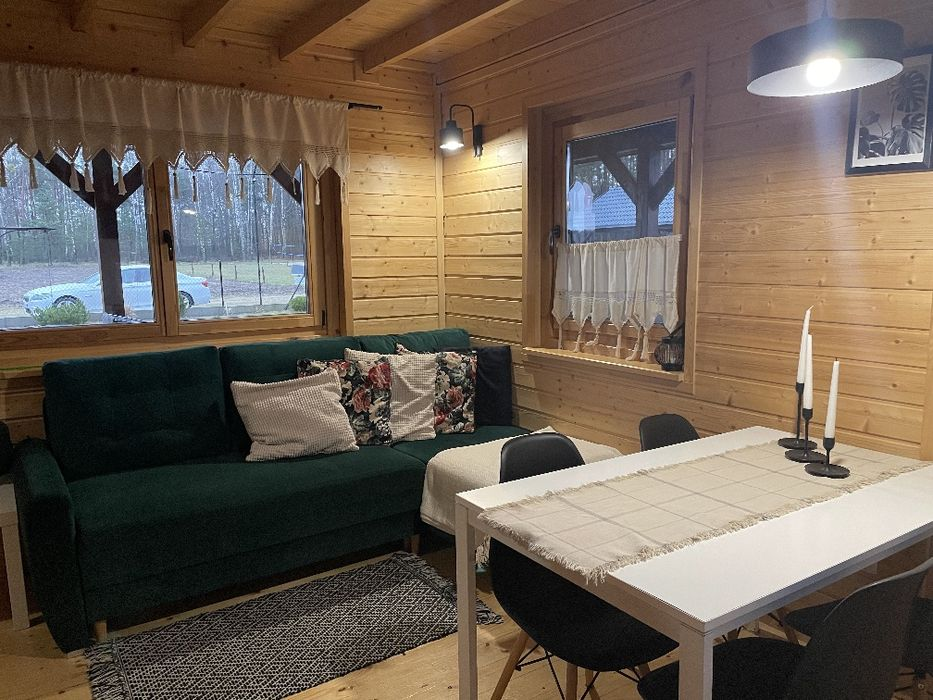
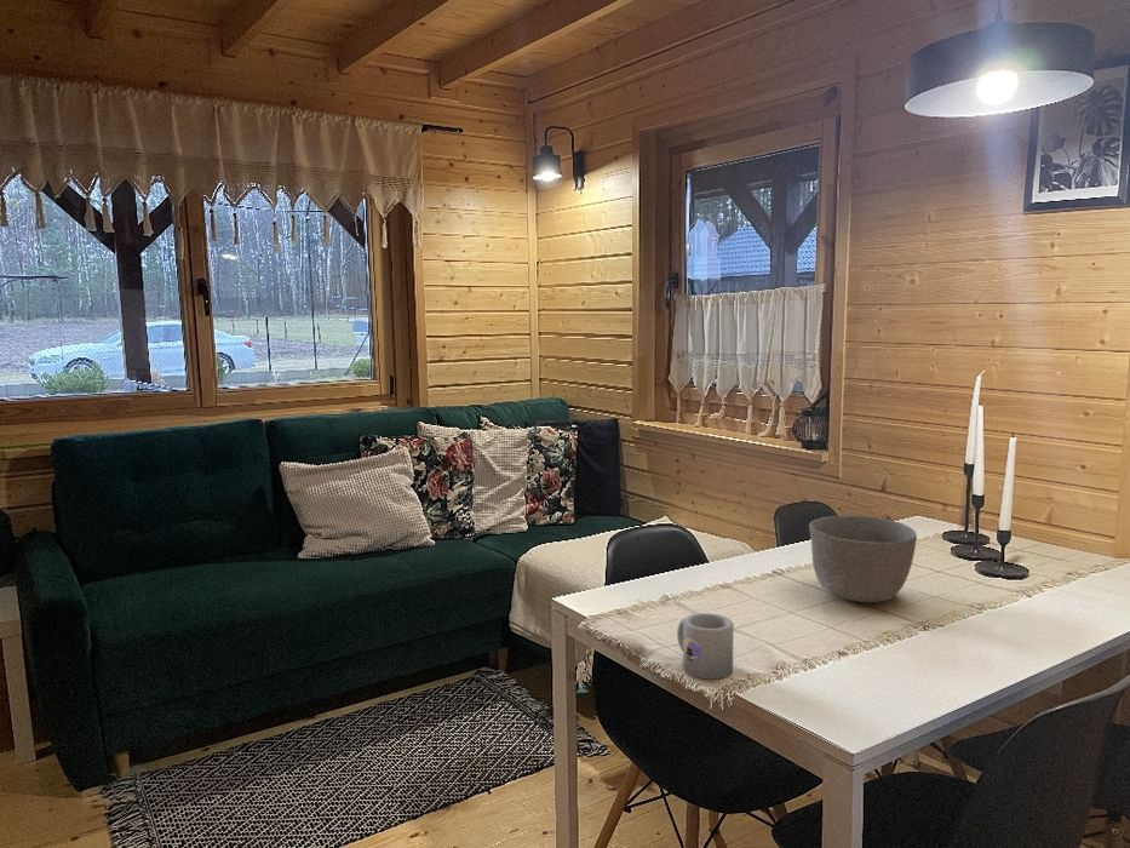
+ bowl (860, 561)
+ mug (700, 641)
